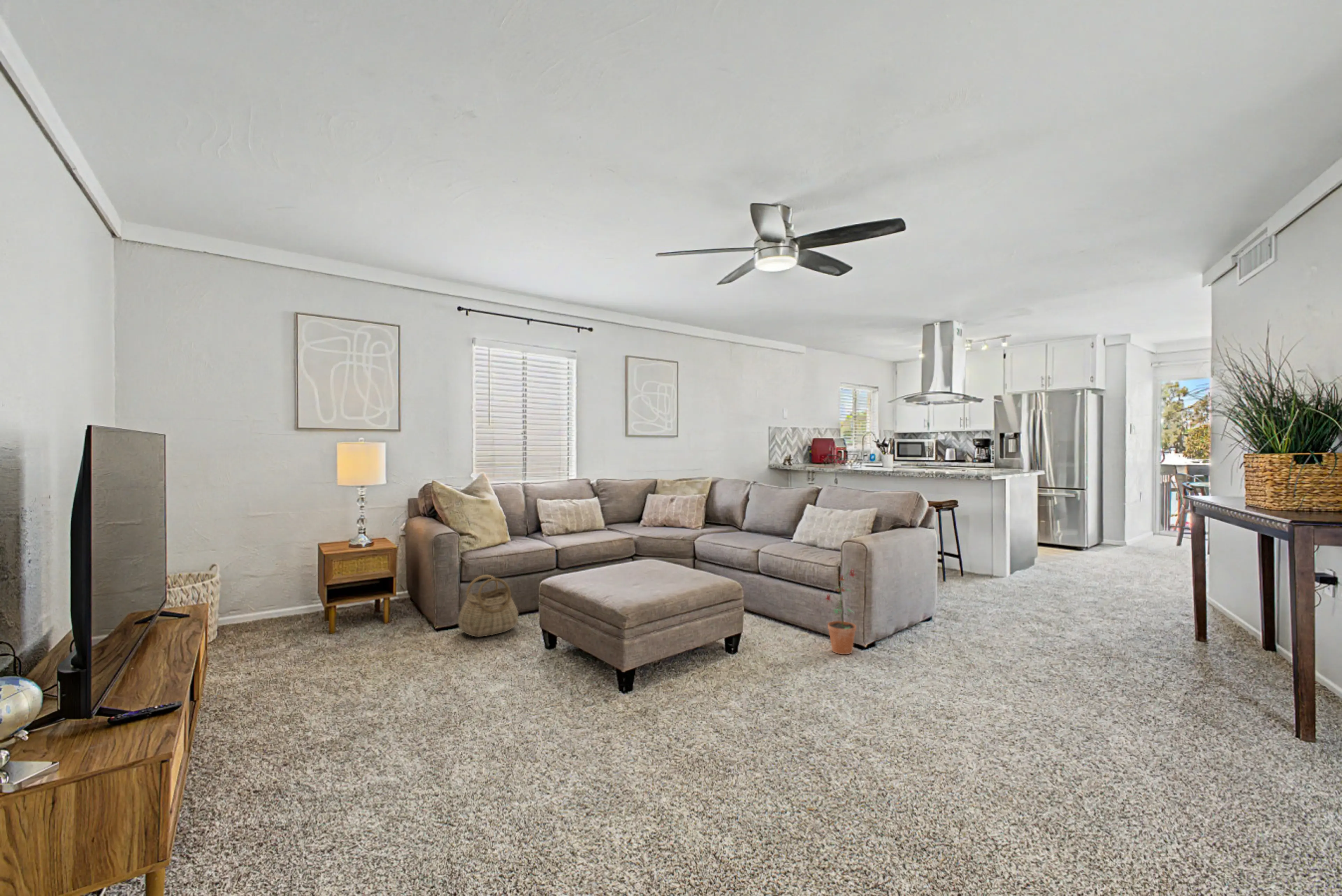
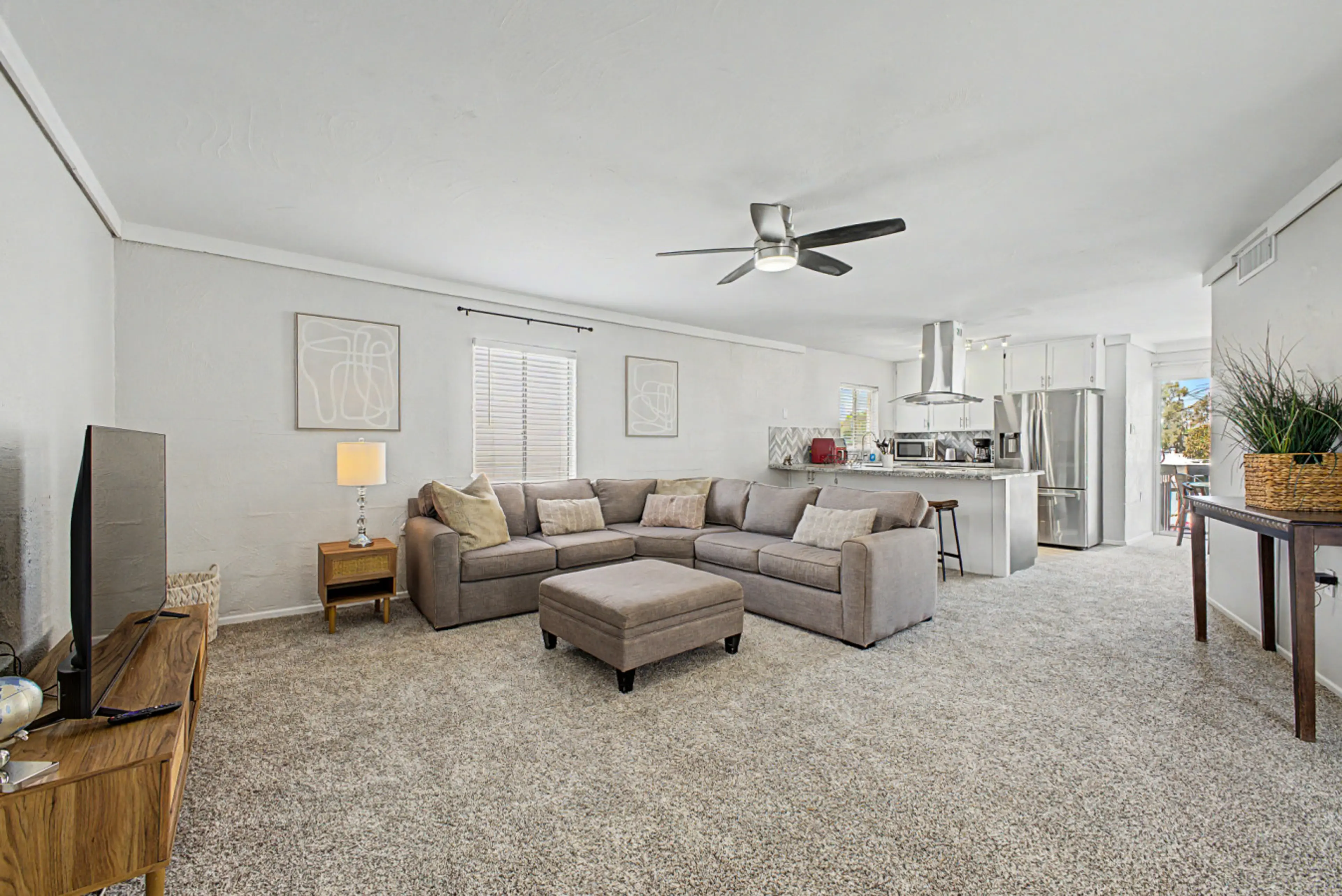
- basket (488, 604)
- potted plant (840, 610)
